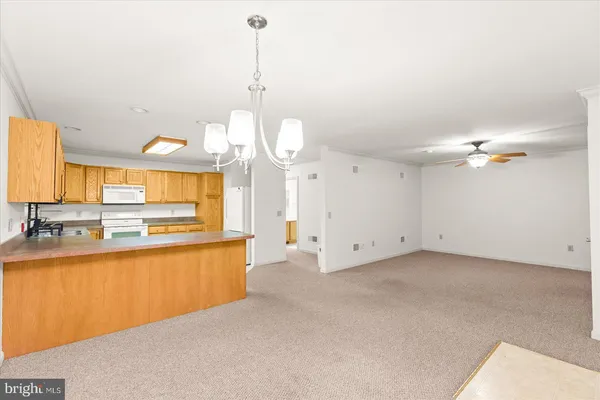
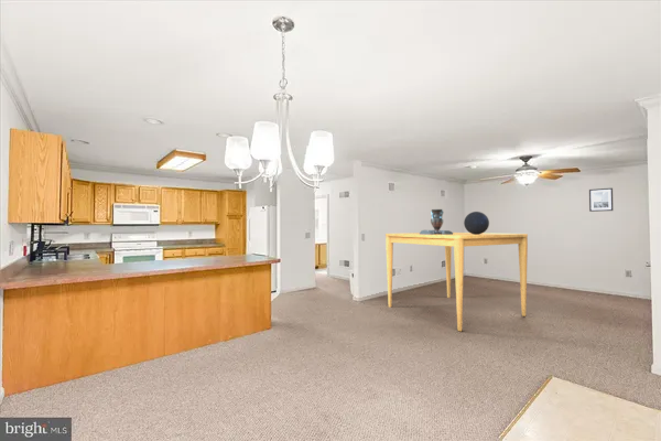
+ wall art (600, 200)
+ dining table (455, 272)
+ decorative globe (476, 223)
+ decorative urn (433, 222)
